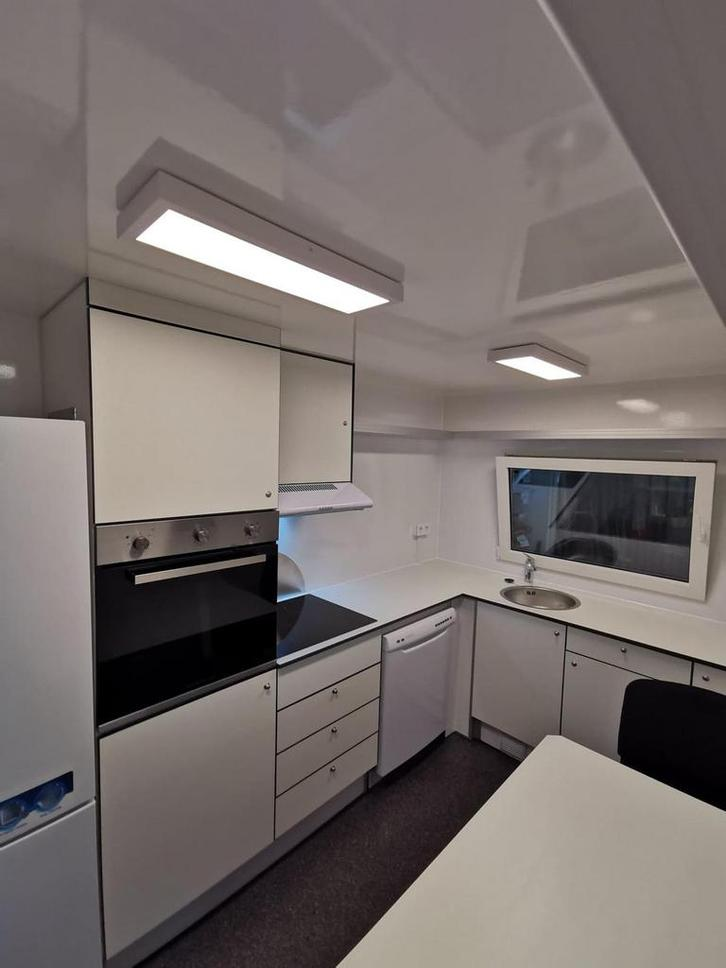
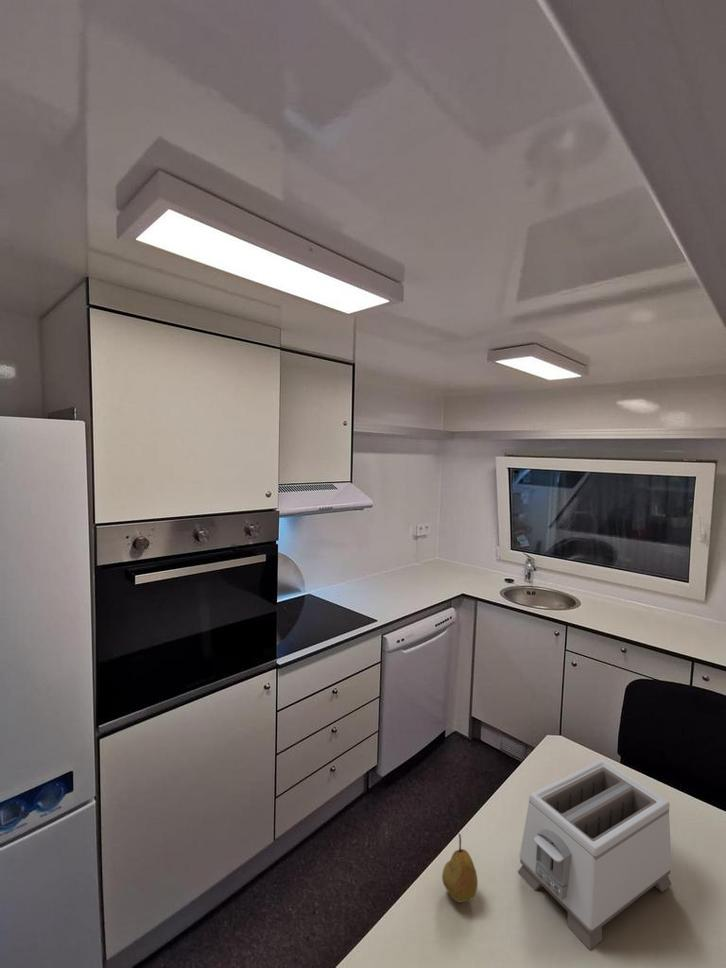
+ toaster (592, 840)
+ fruit (460, 871)
